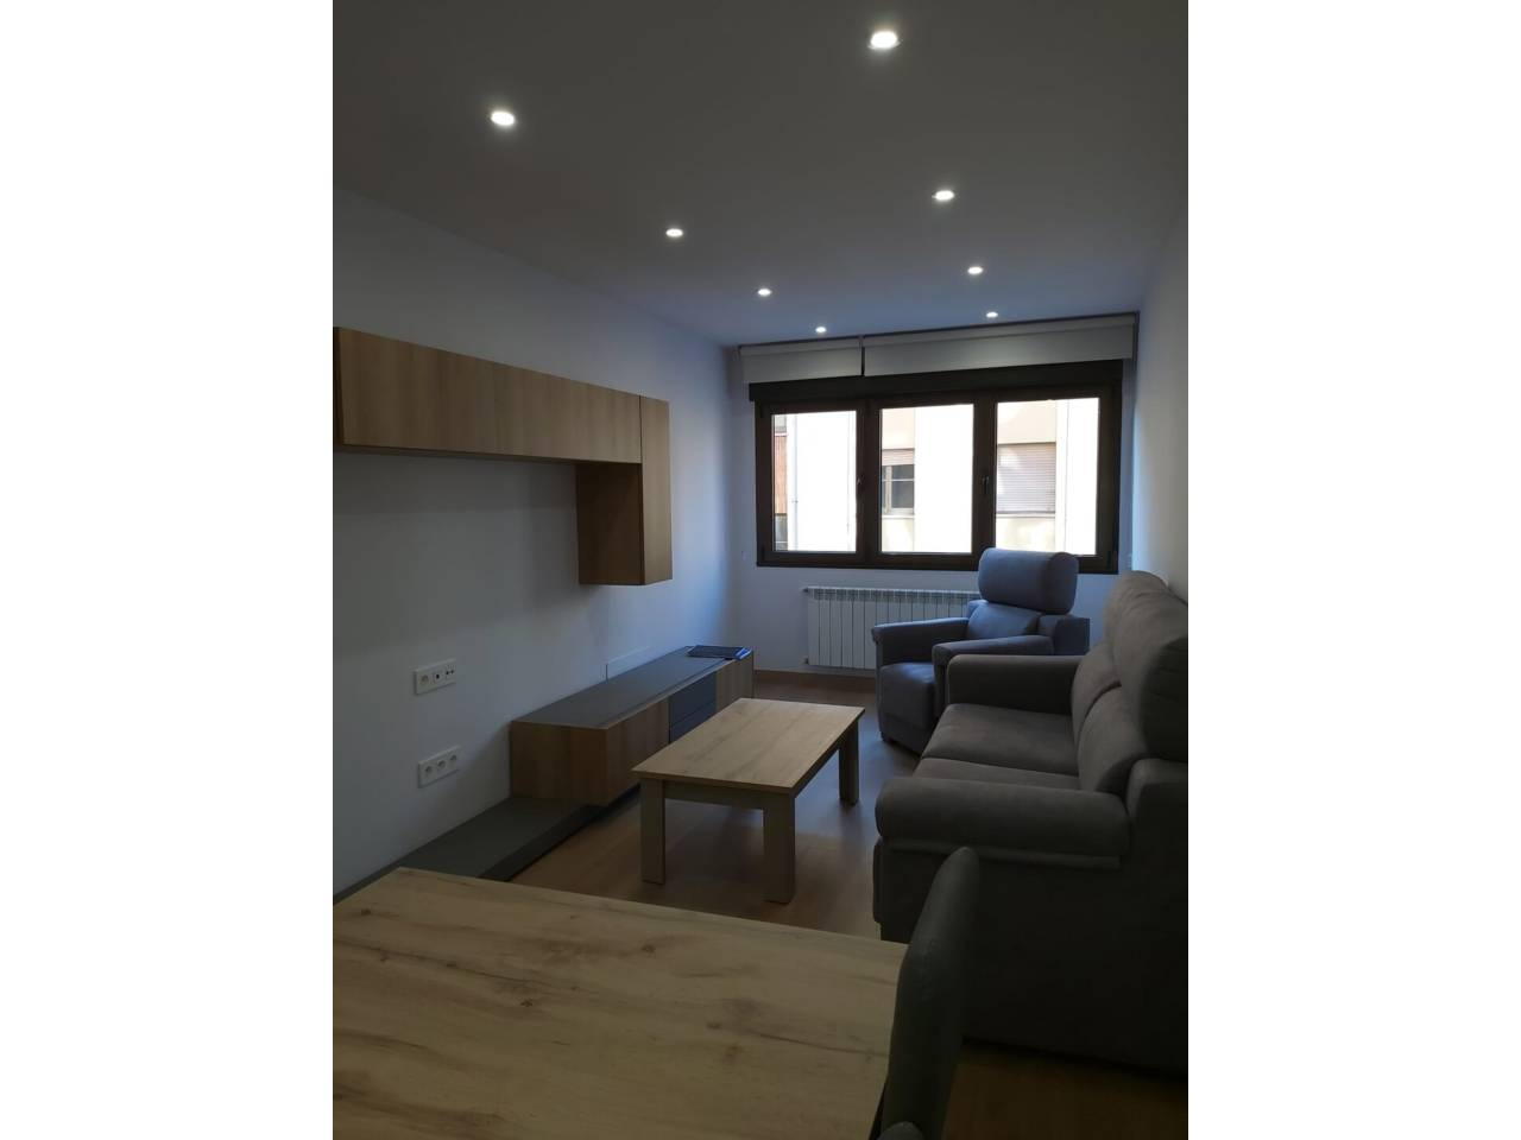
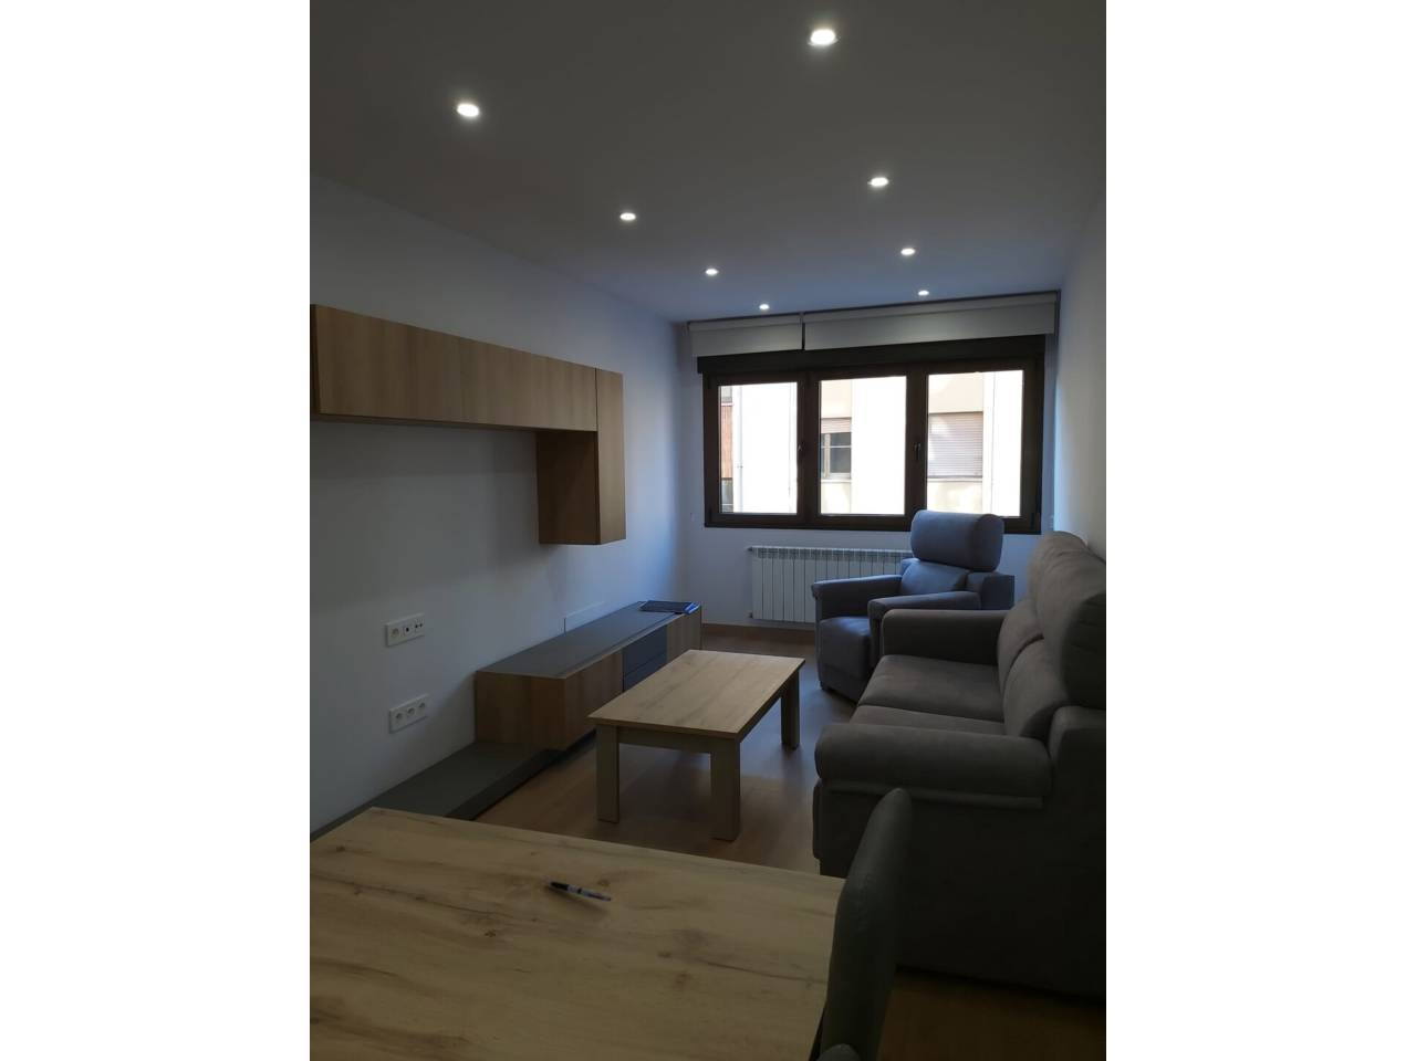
+ pen (575, 889)
